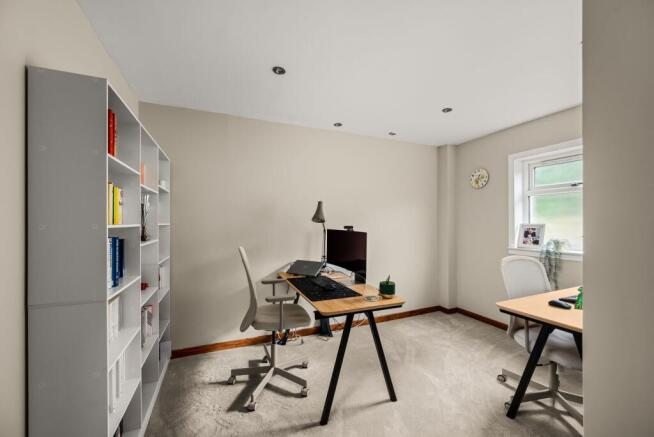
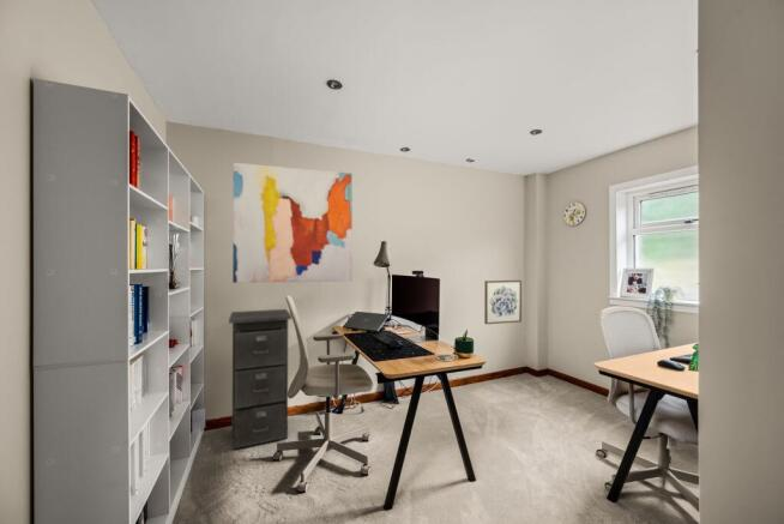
+ wall art (295, 224)
+ wall art (503, 301)
+ filing cabinet (260, 374)
